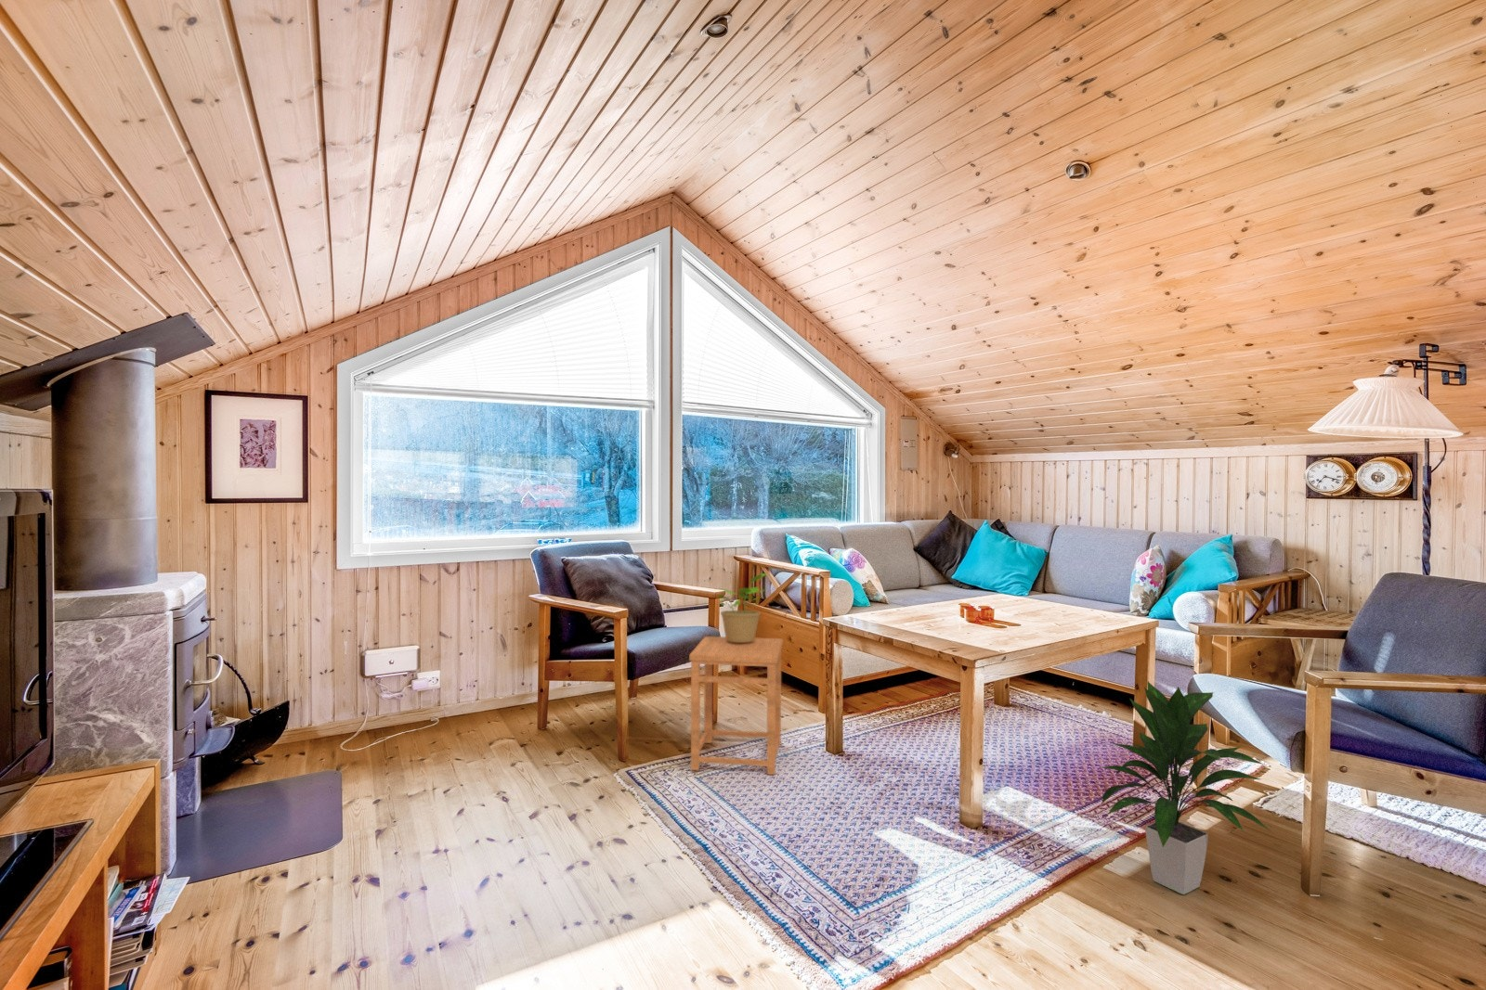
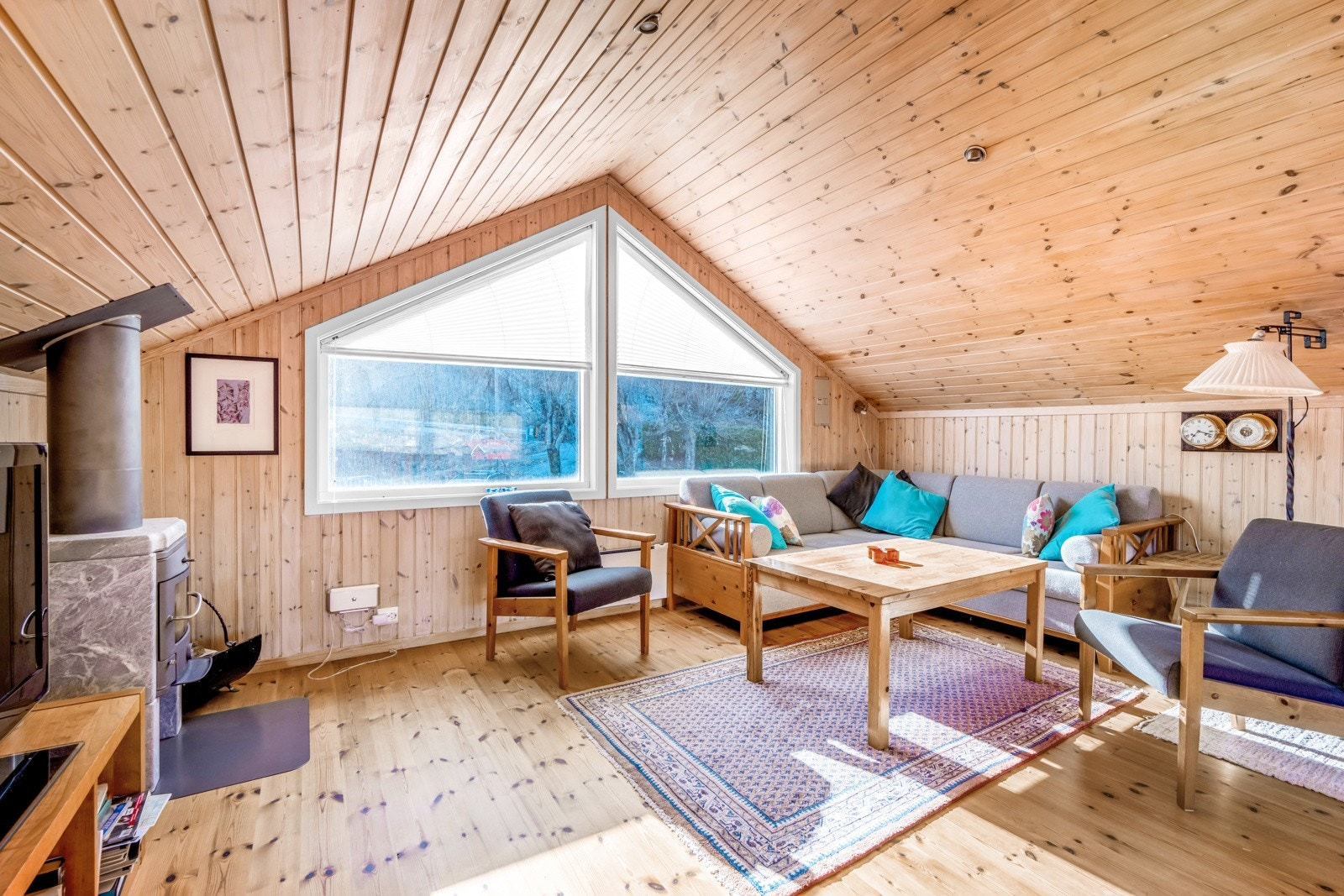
- potted plant (739, 609)
- side table (740, 683)
- indoor plant (1172, 779)
